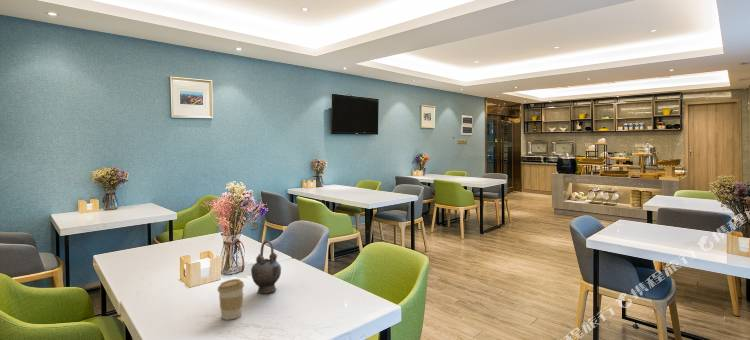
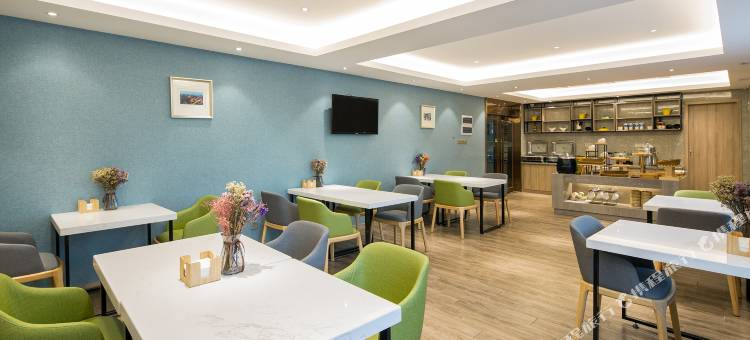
- teapot (268, 266)
- coffee cup (231, 298)
